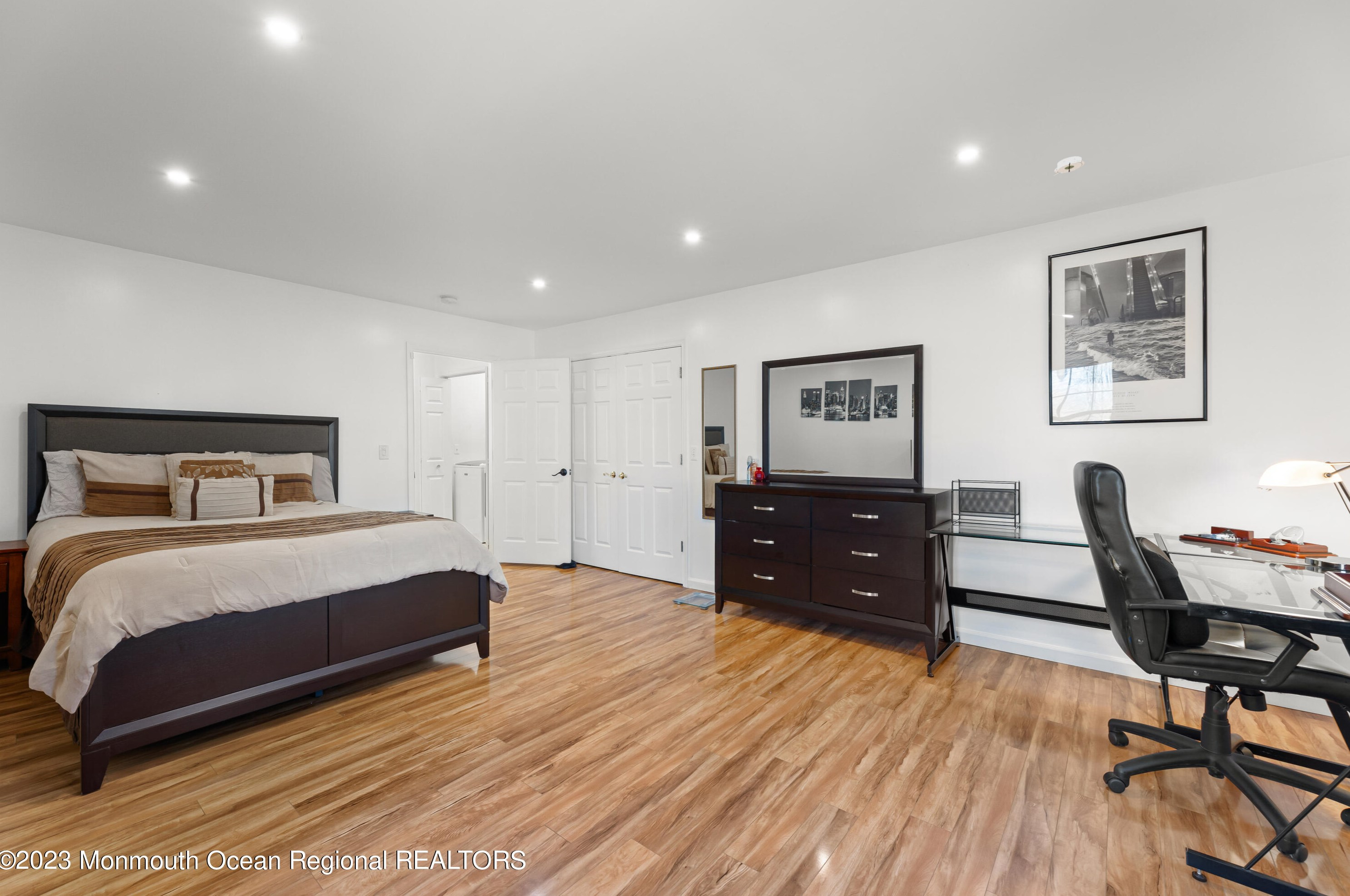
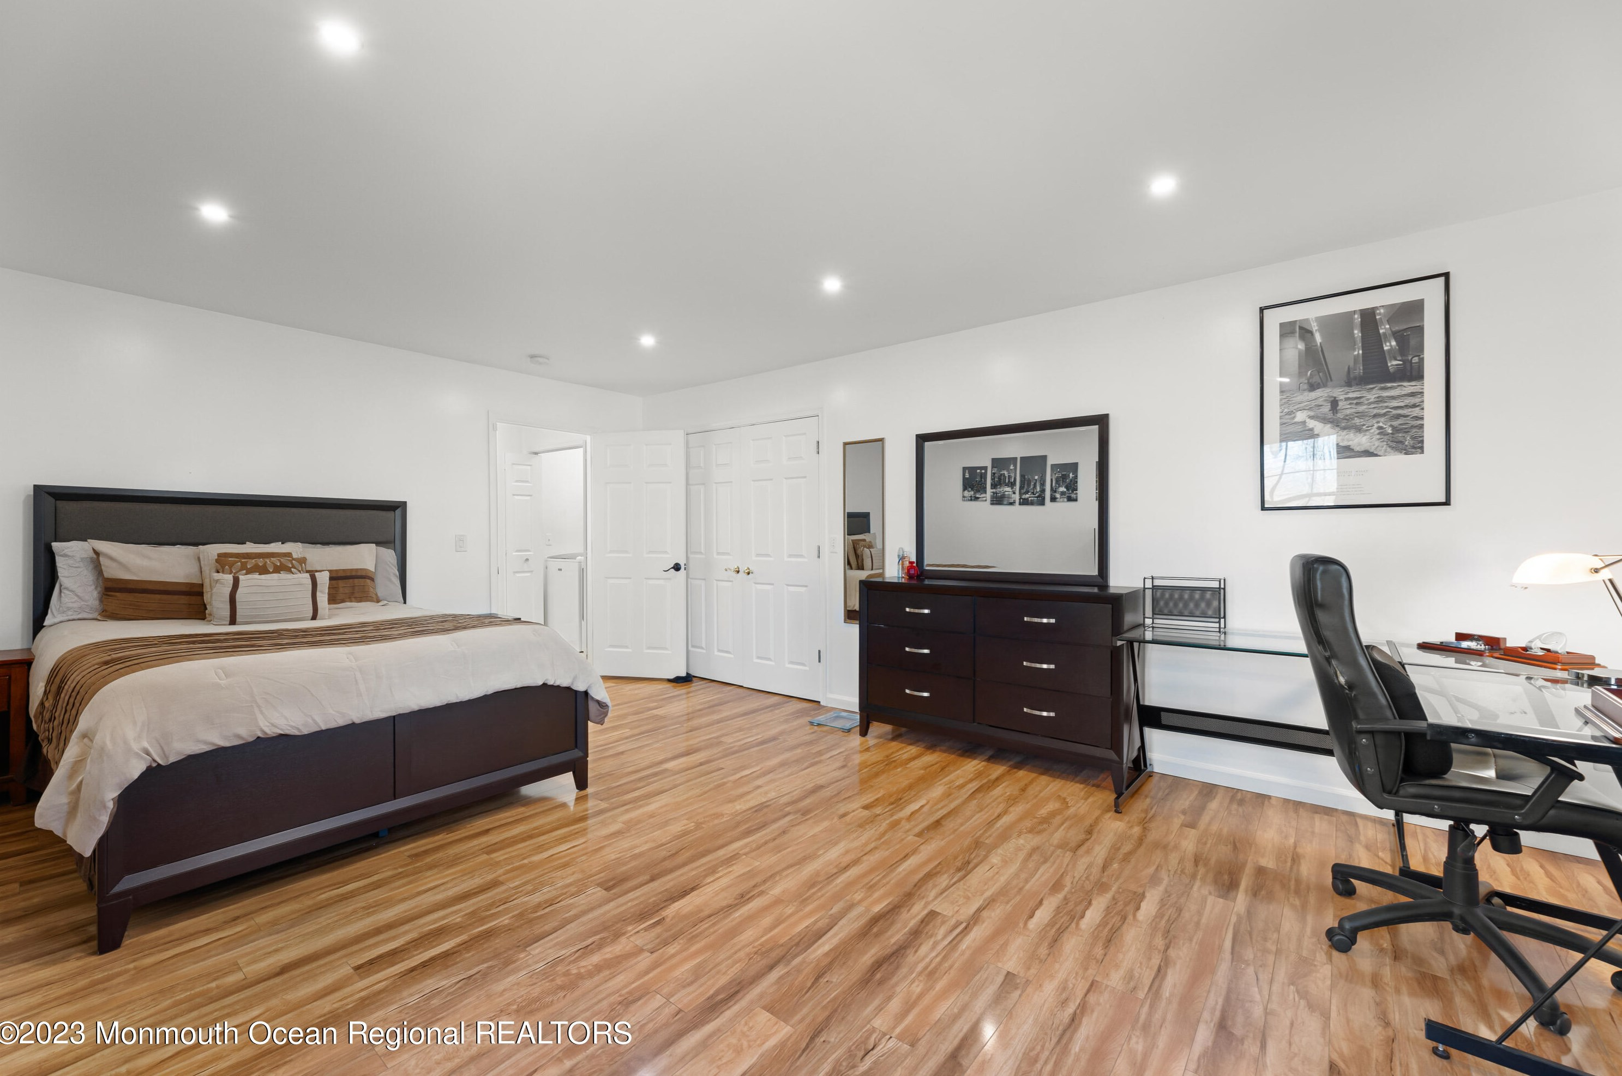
- smoke detector (1068, 165)
